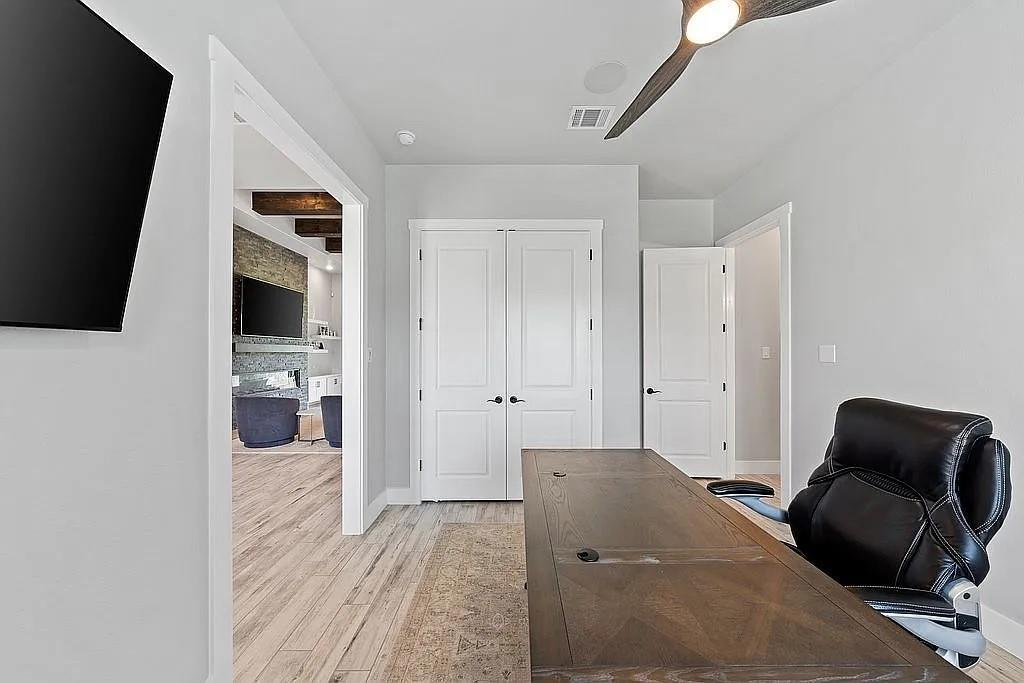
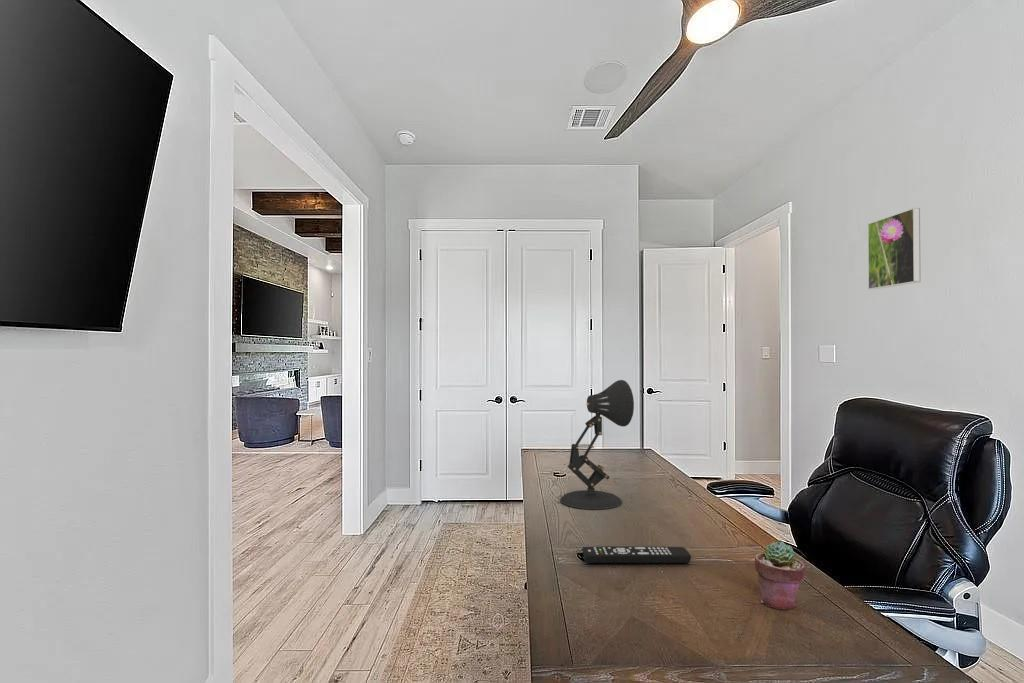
+ potted succulent (779, 572)
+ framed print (892, 251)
+ desk lamp (593, 440)
+ remote control (635, 555)
